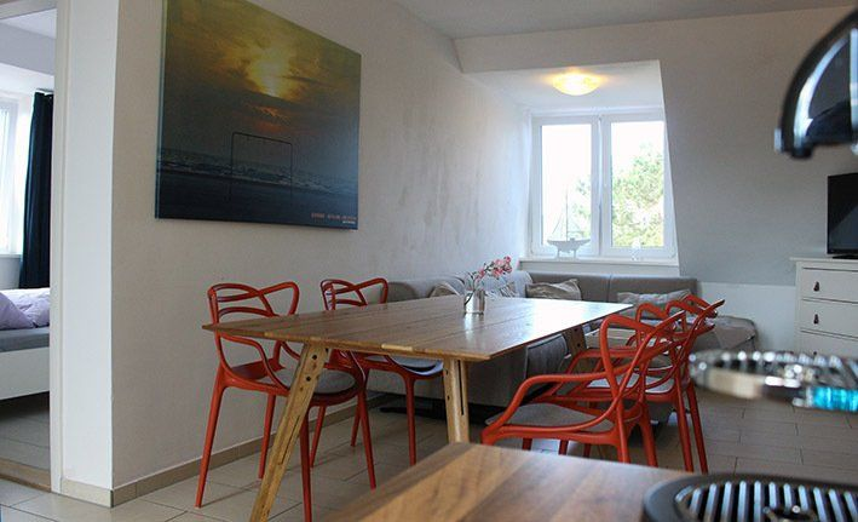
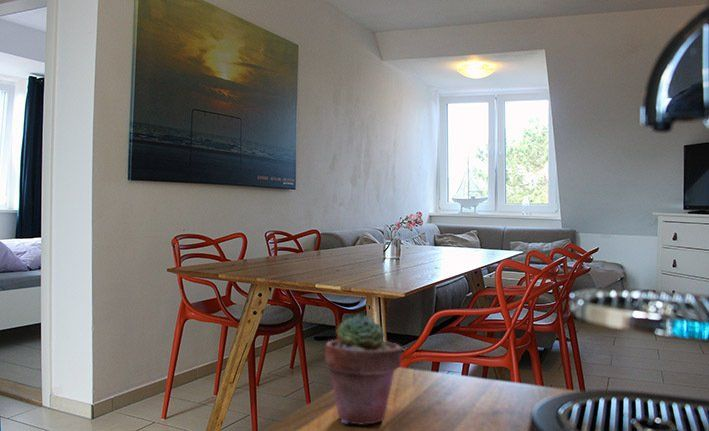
+ potted succulent (362, 365)
